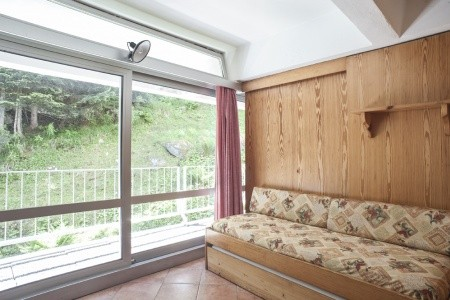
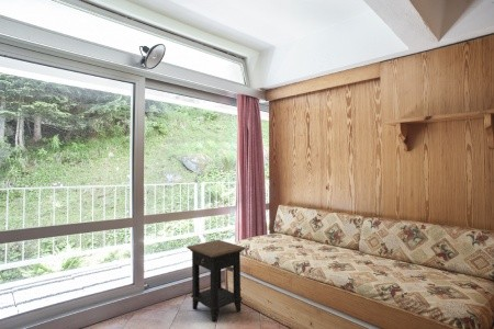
+ side table (215, 277)
